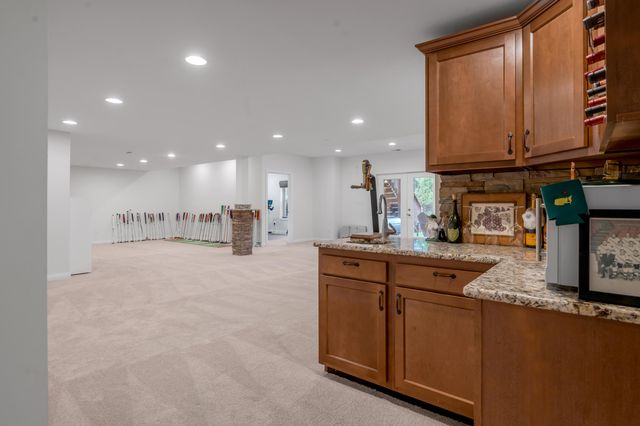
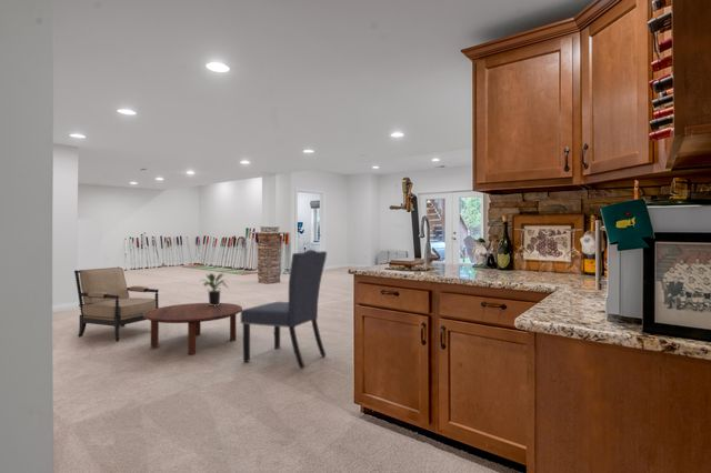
+ chair (286, 303)
+ potted plant (213, 288)
+ chair (118, 301)
+ coffee table (194, 326)
